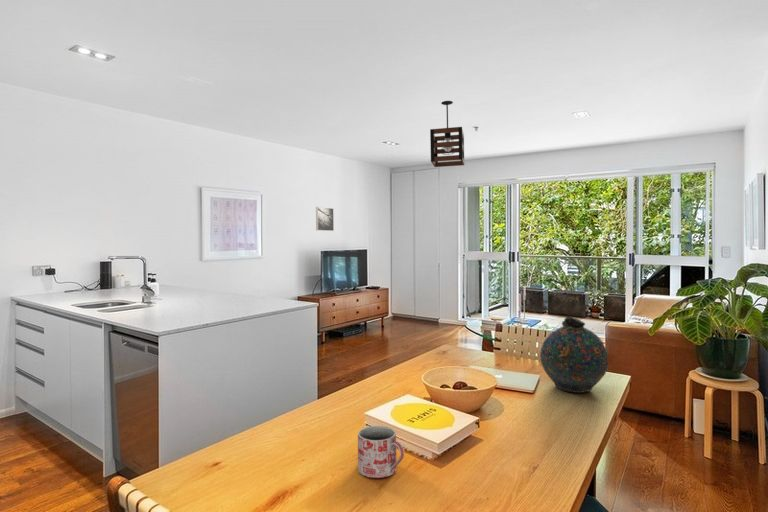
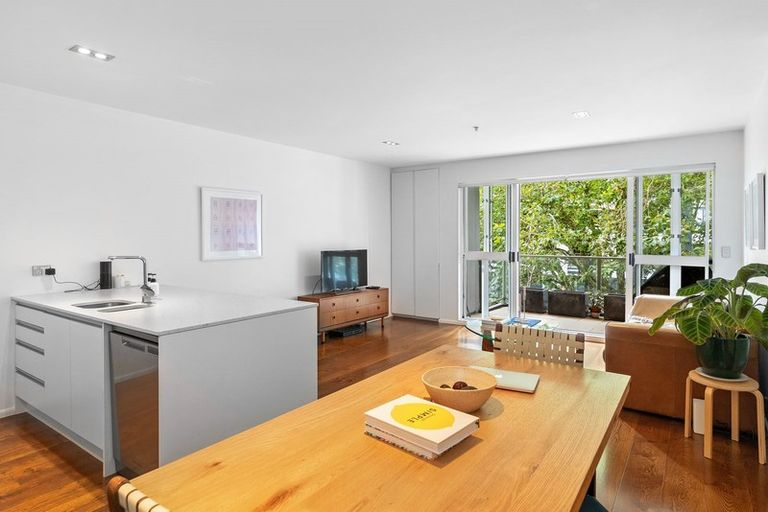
- snuff bottle (573, 351)
- mug (380, 453)
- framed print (325, 219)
- pendant light (447, 133)
